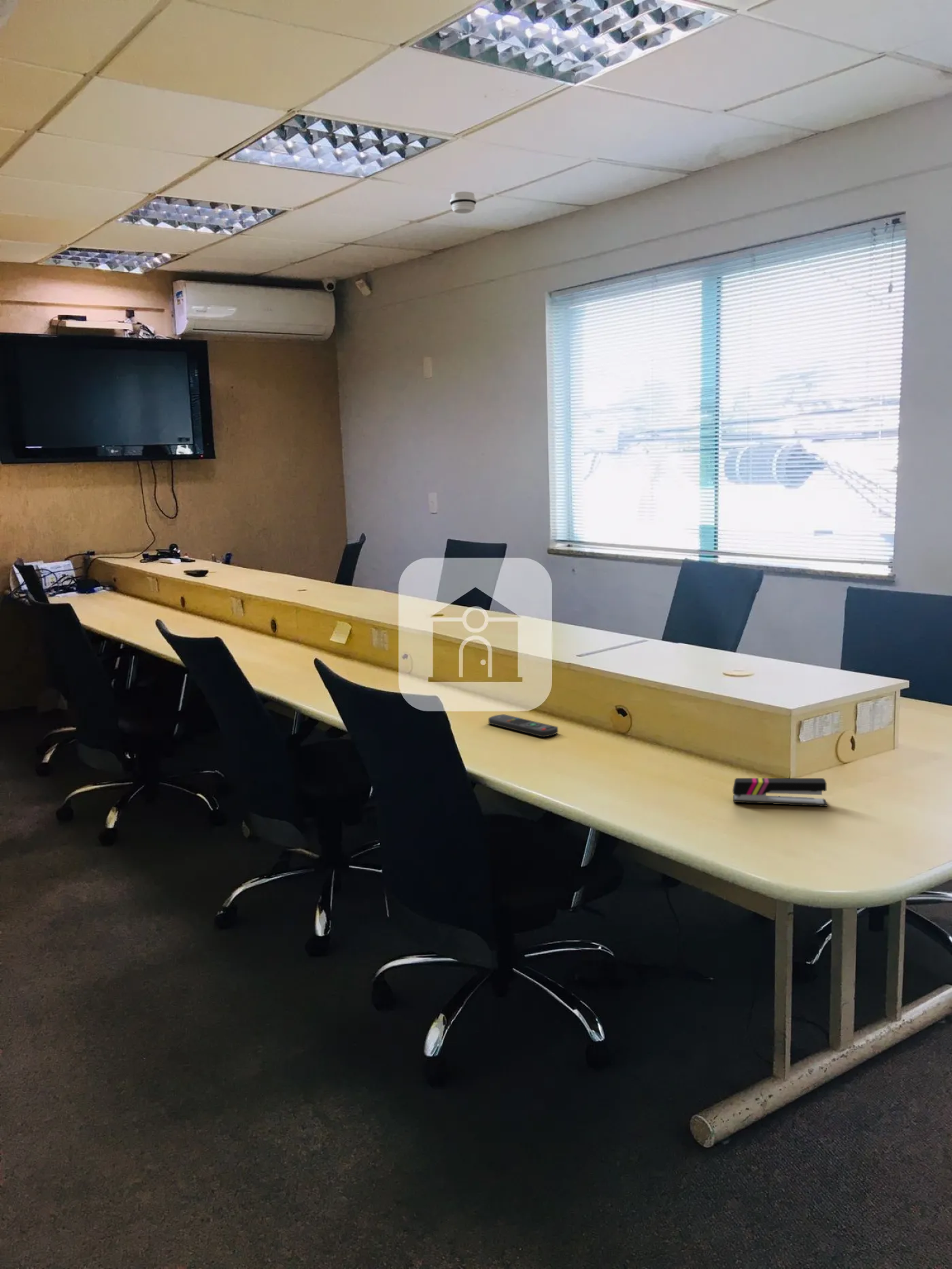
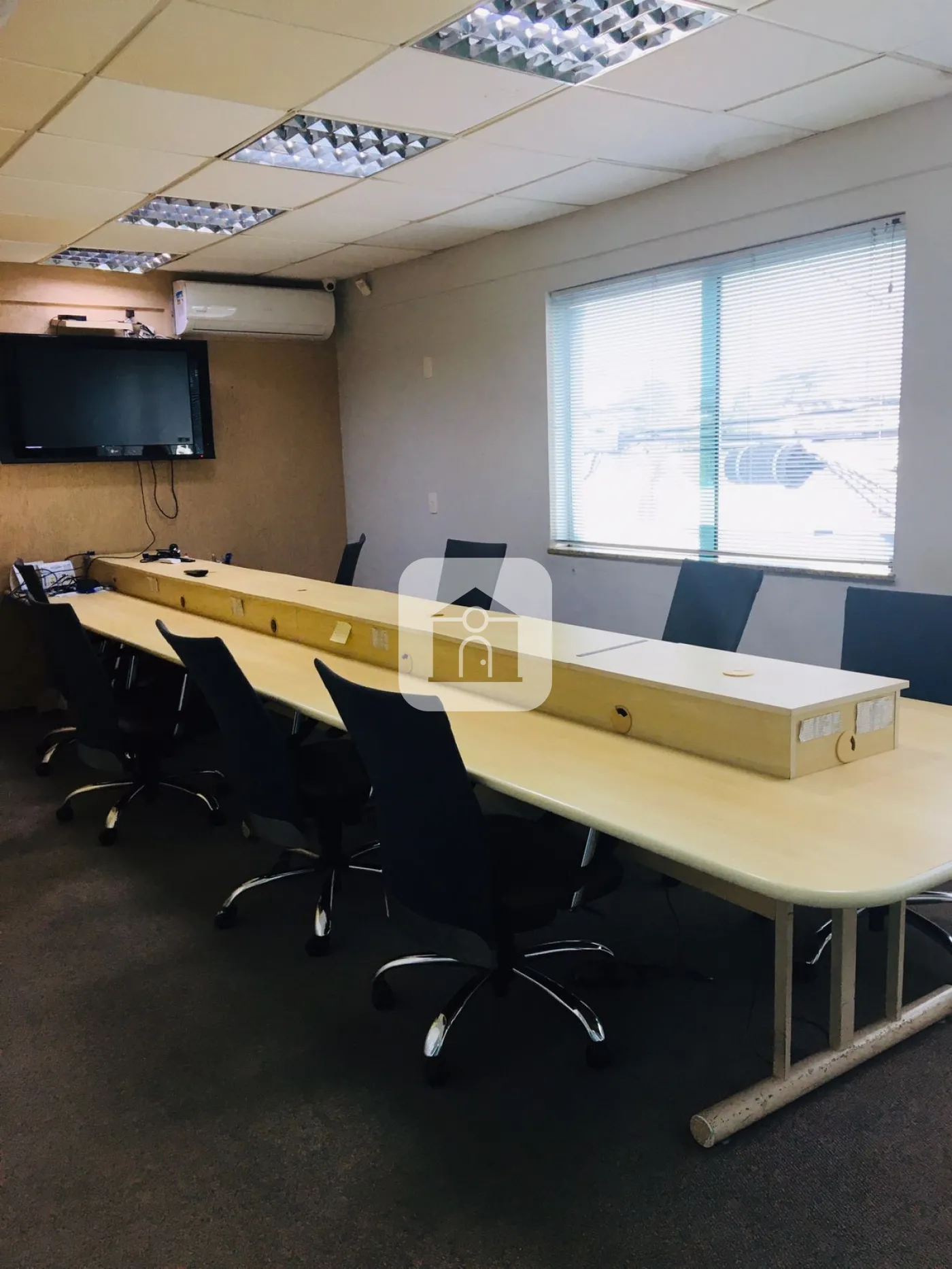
- smoke detector (463, 203)
- remote control (522, 724)
- stapler (779, 790)
